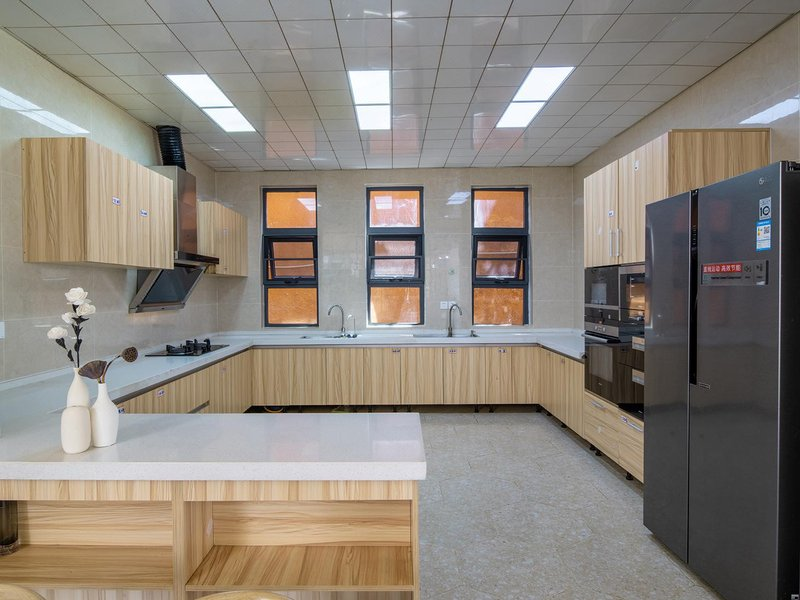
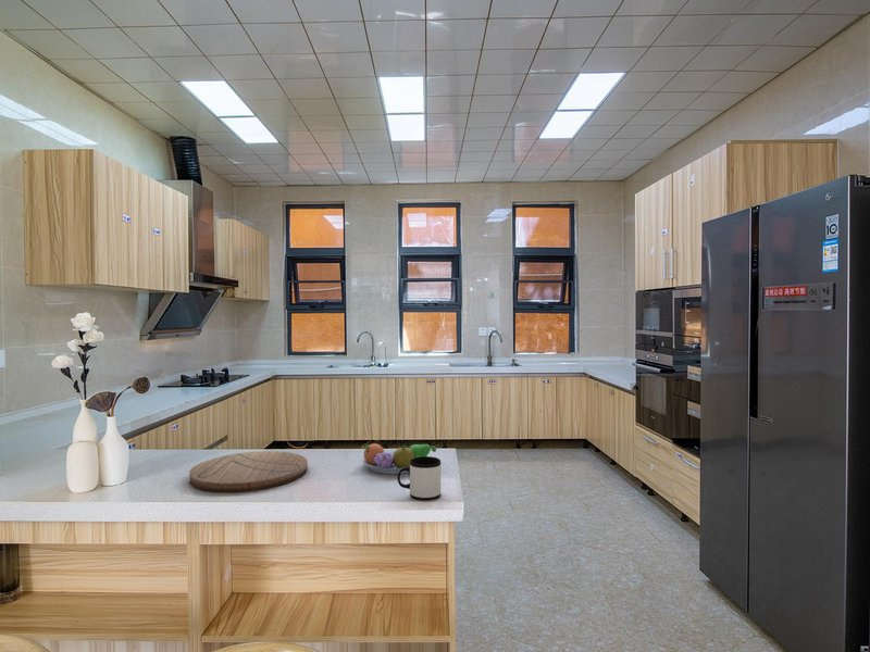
+ mug (419, 477)
+ fruit bowl (398, 452)
+ cutting board (250, 469)
